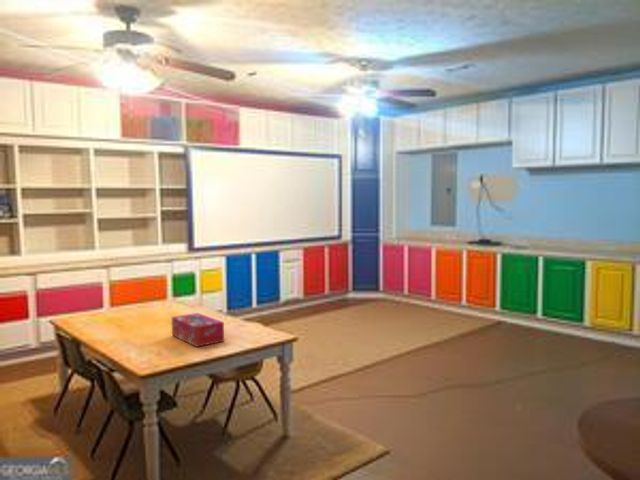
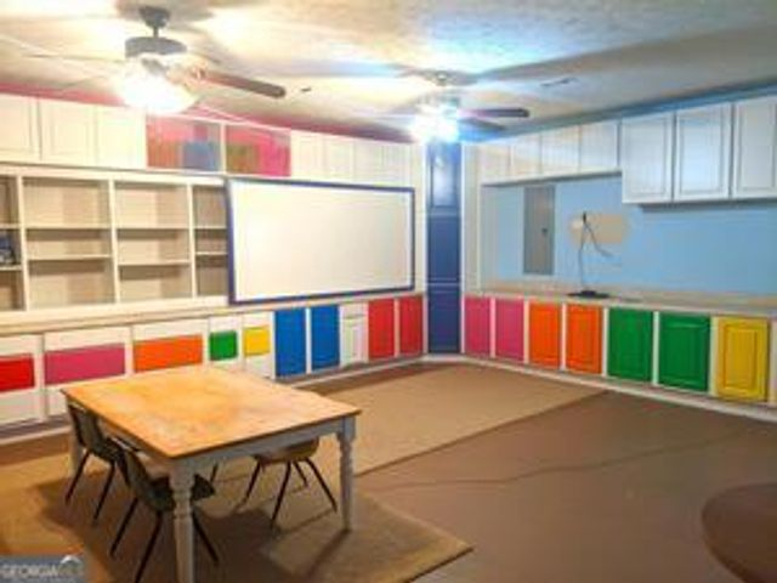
- tissue box (197, 328)
